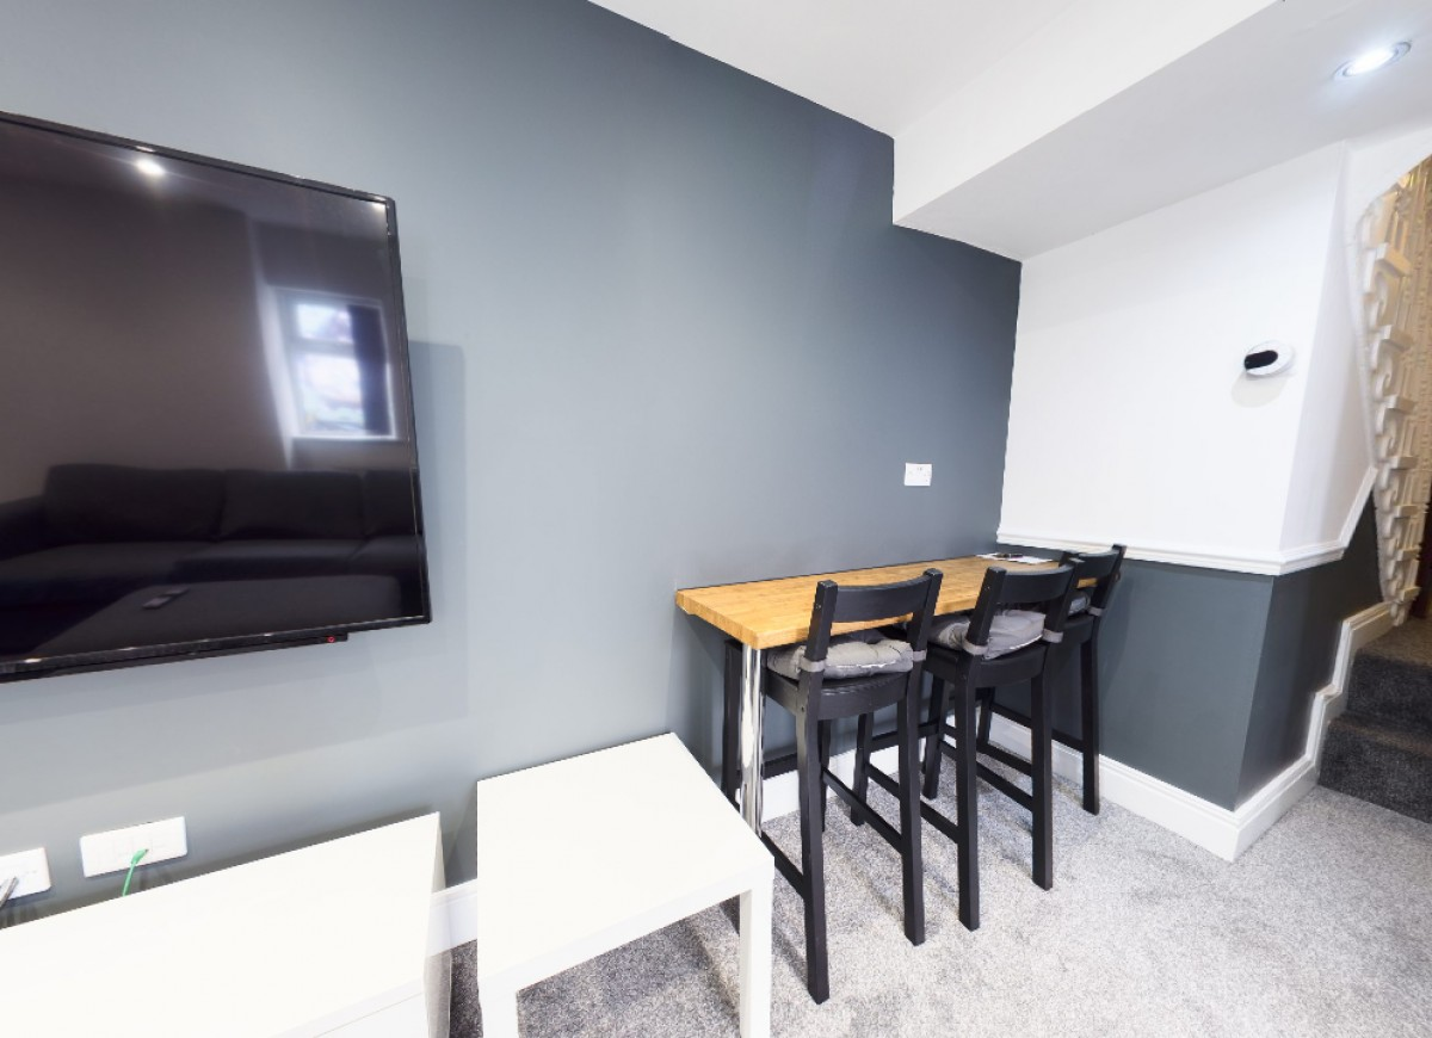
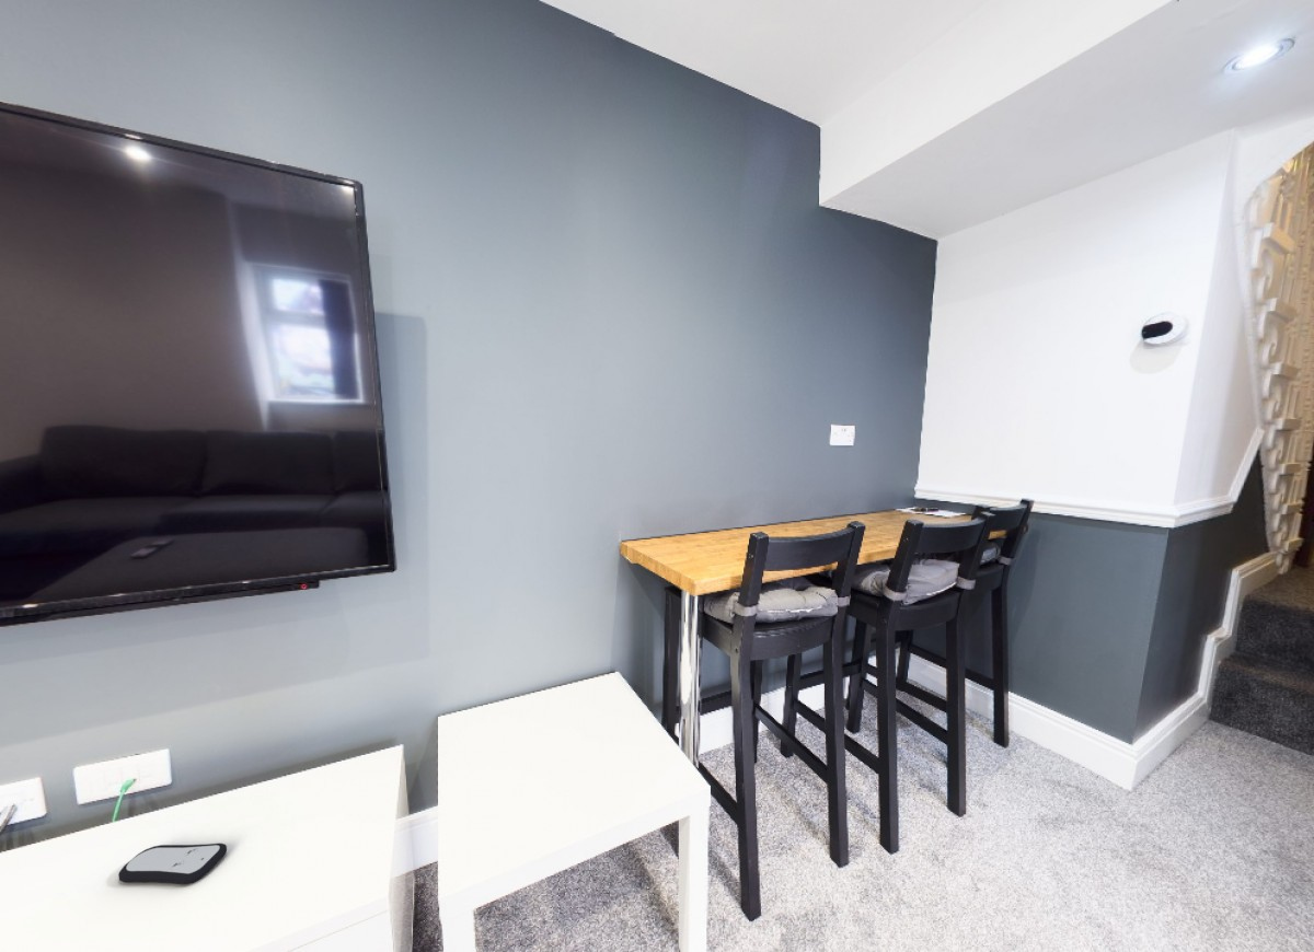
+ remote control (172, 862)
